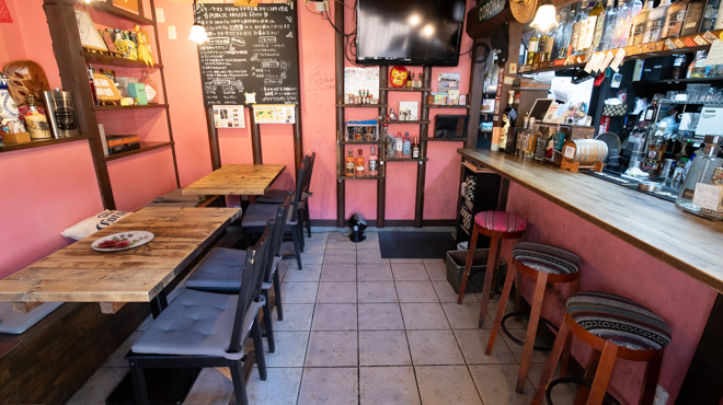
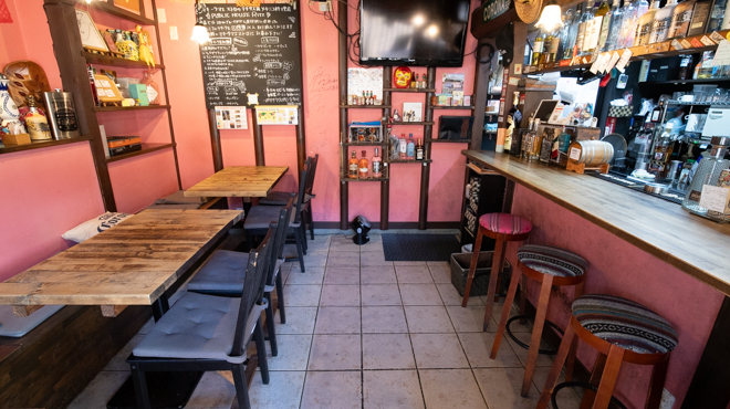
- plate (124, 240)
